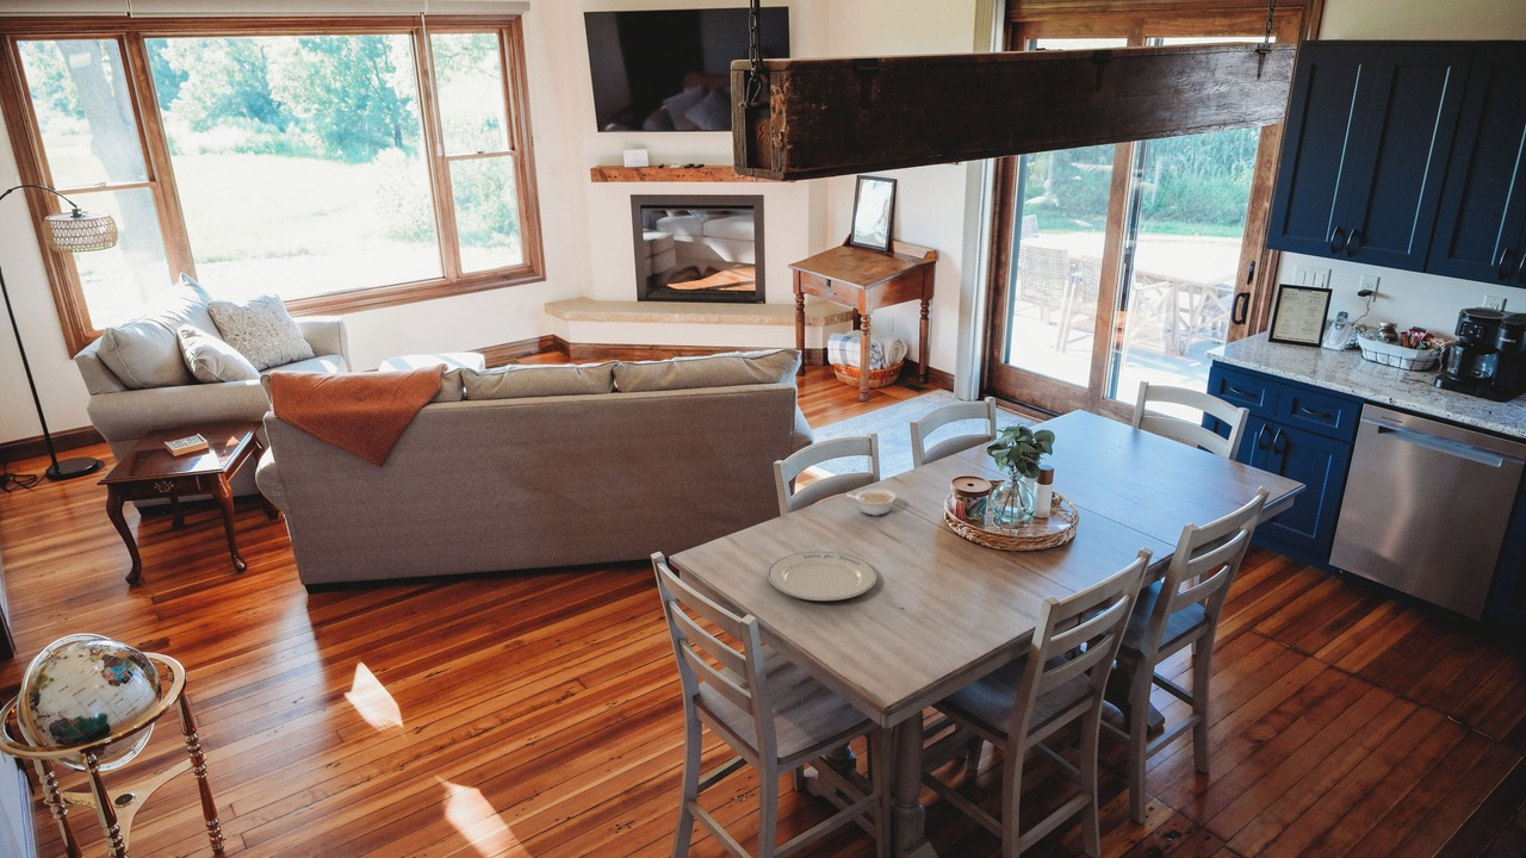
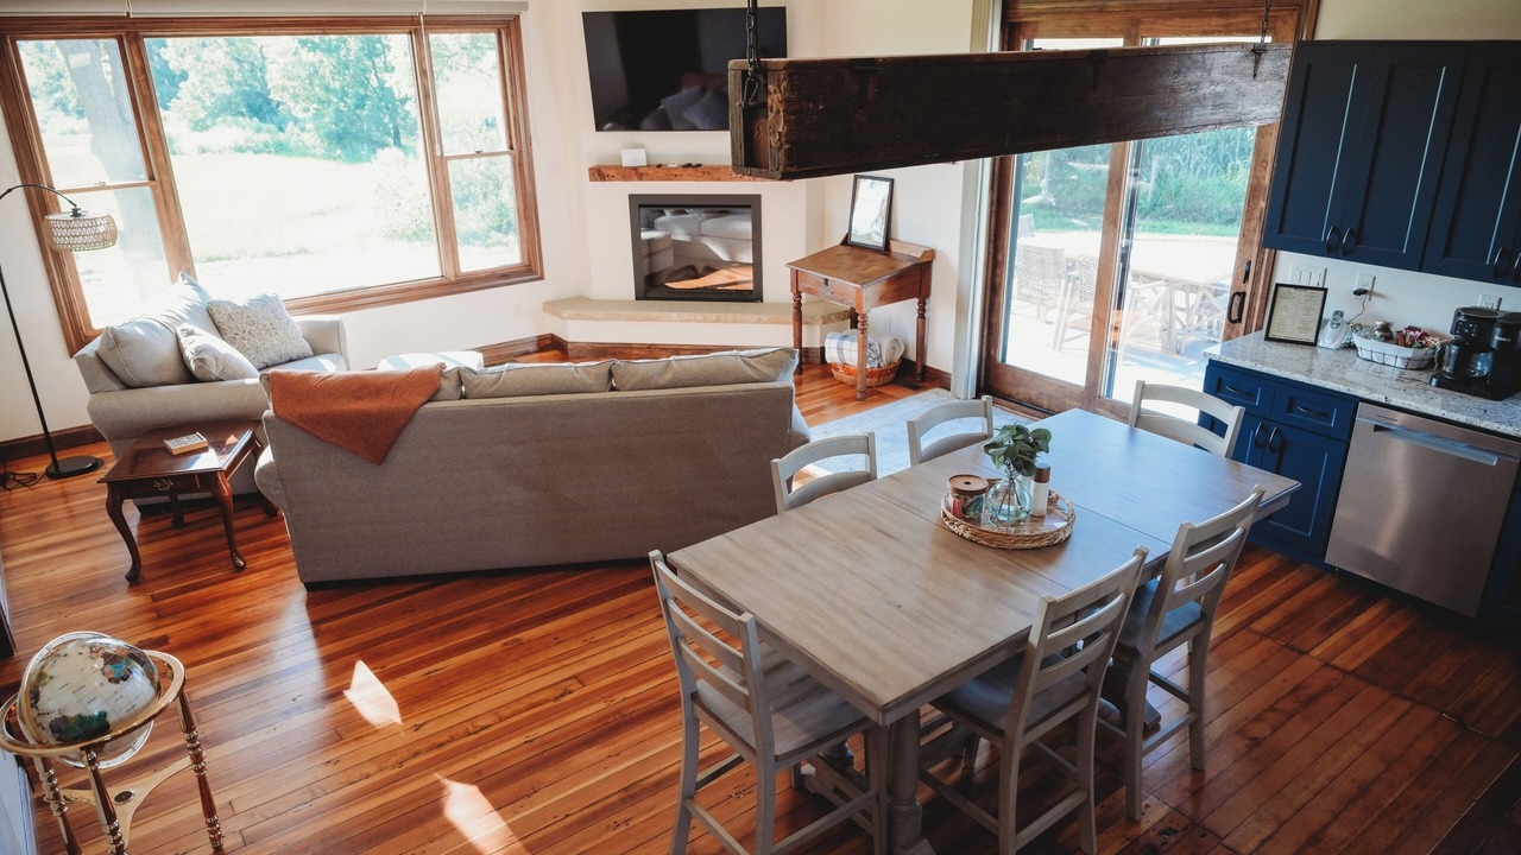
- legume (874, 502)
- chinaware (821, 577)
